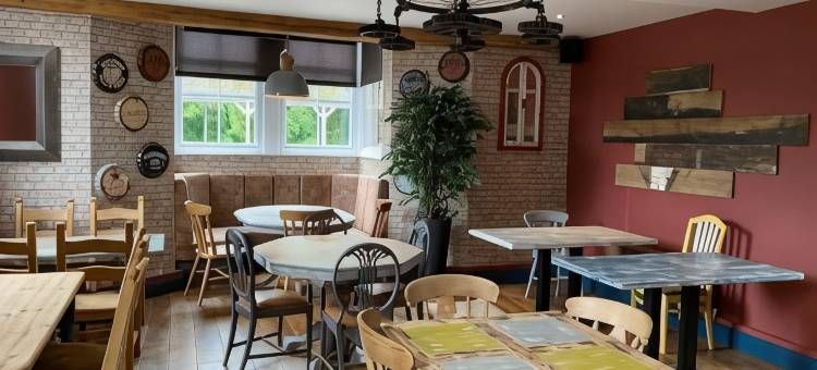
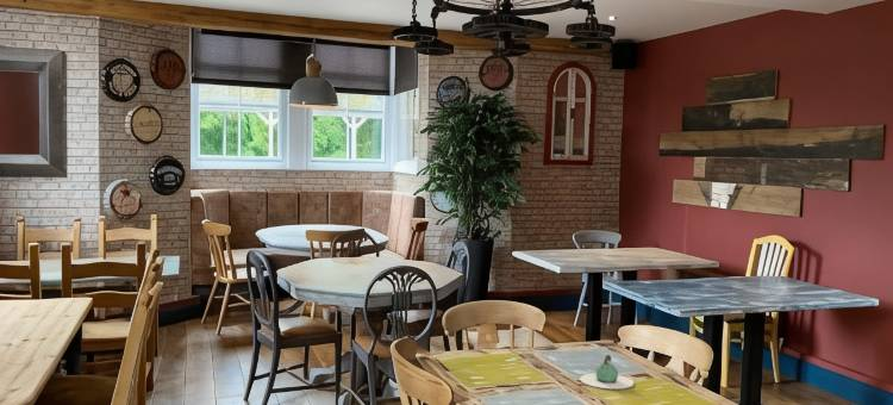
+ teapot (606, 367)
